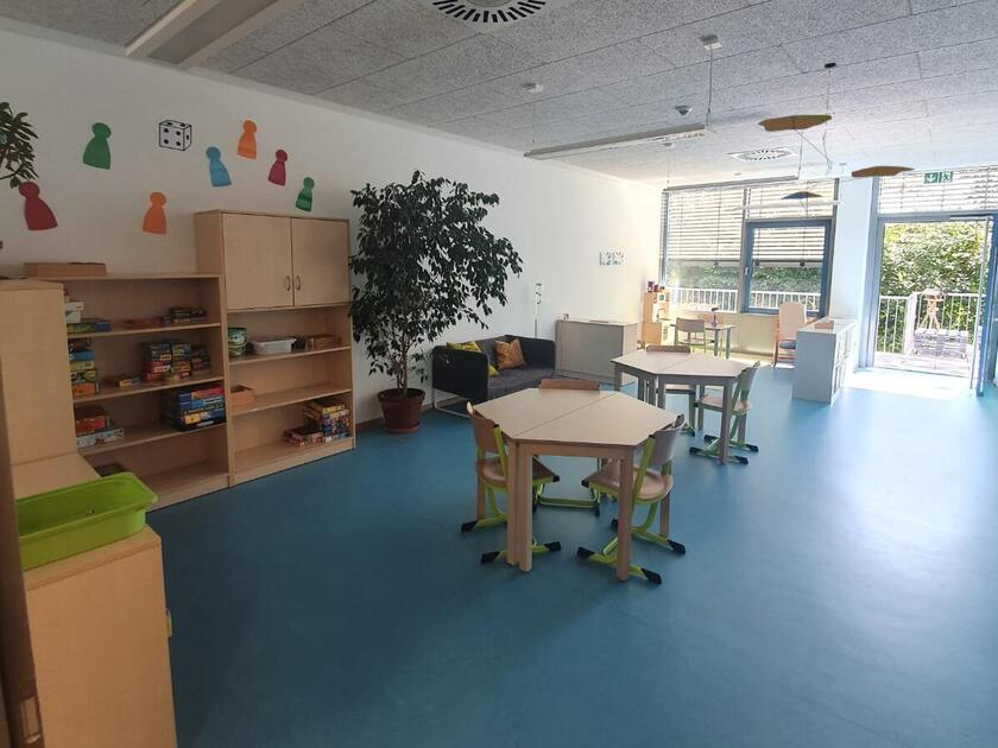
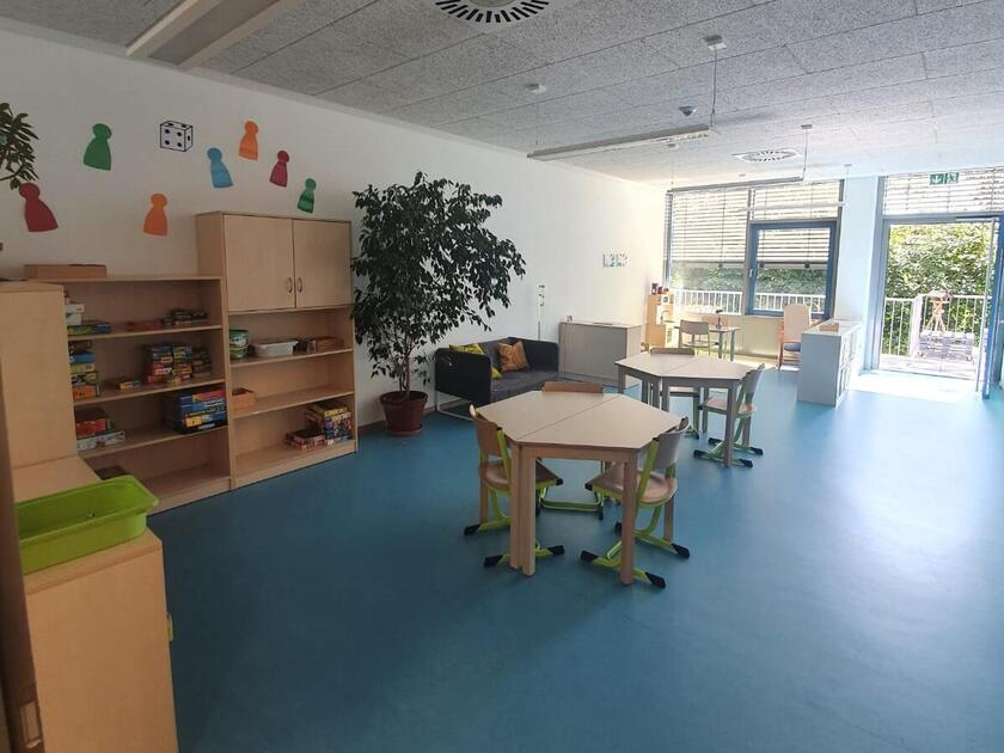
- ceiling mobile (825, 137)
